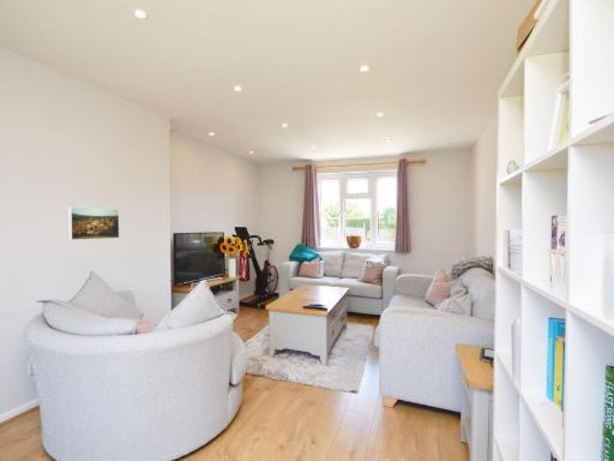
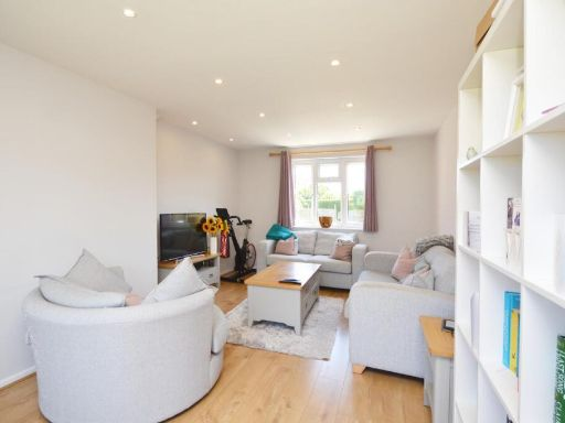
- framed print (95, 223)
